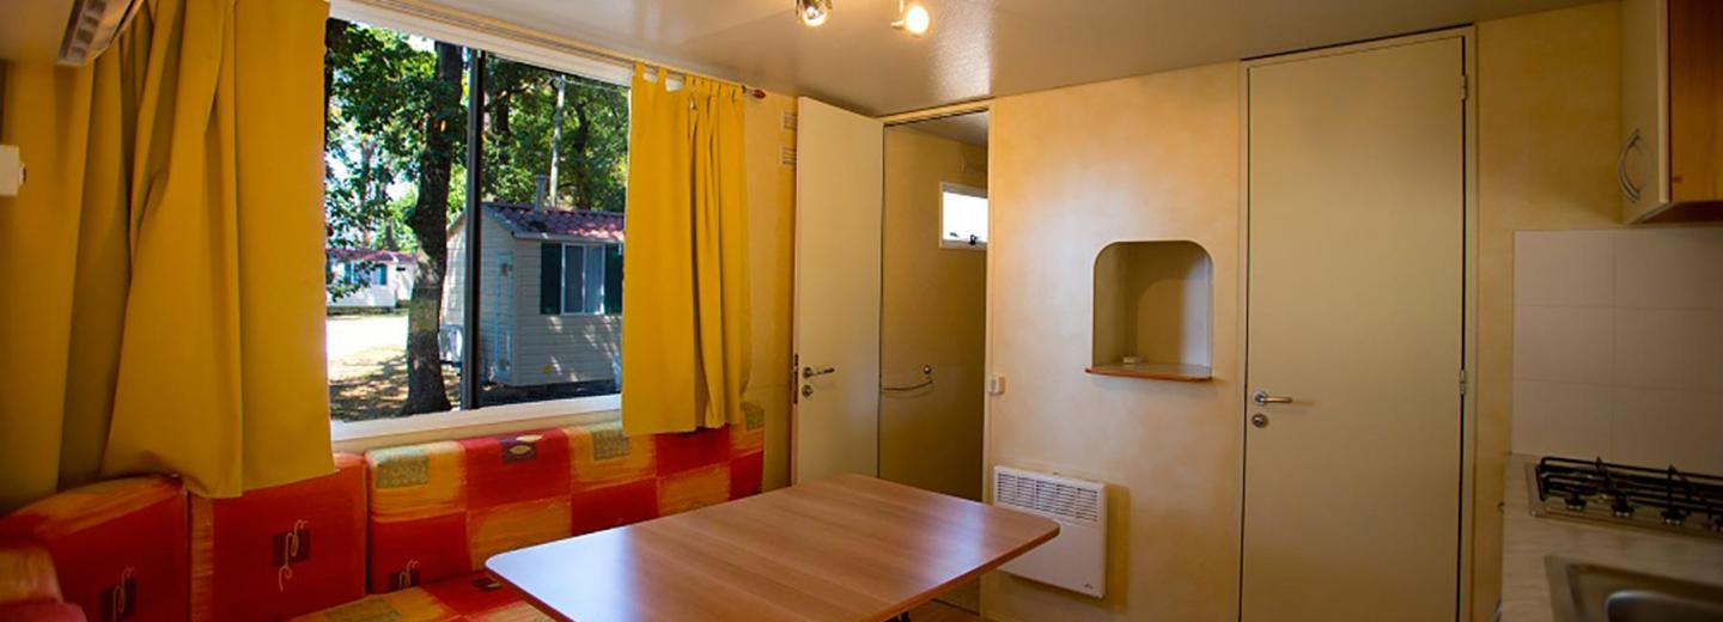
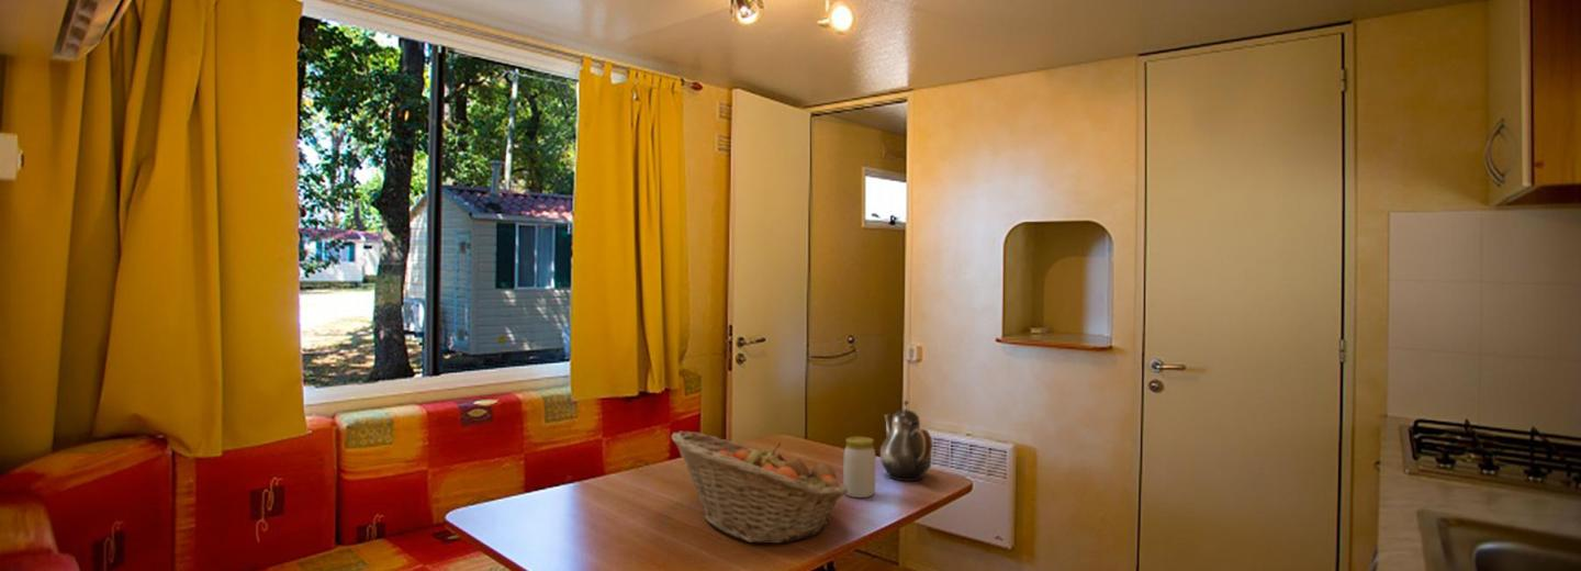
+ jar (859, 466)
+ fruit basket (756, 477)
+ teapot (905, 438)
